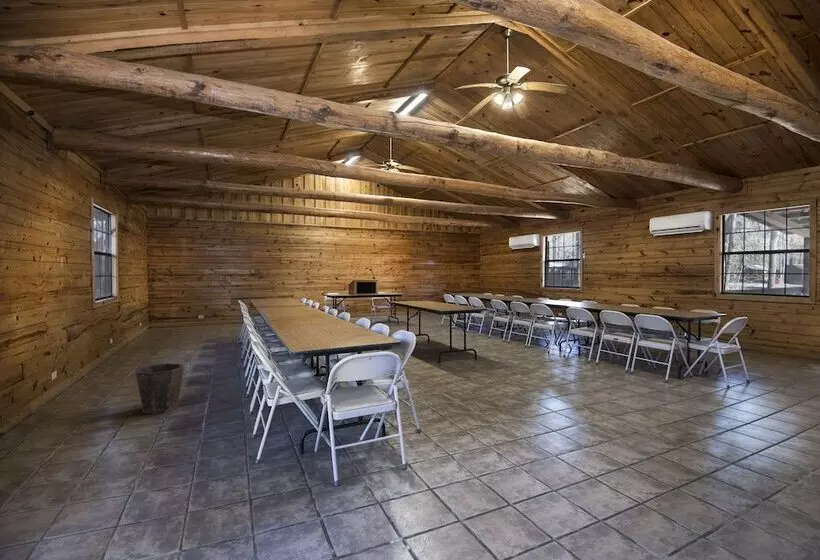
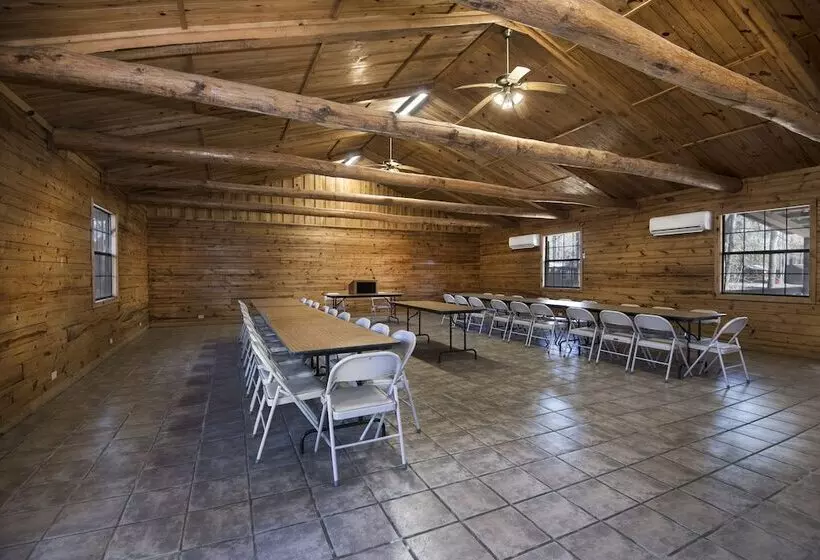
- waste bin (160, 388)
